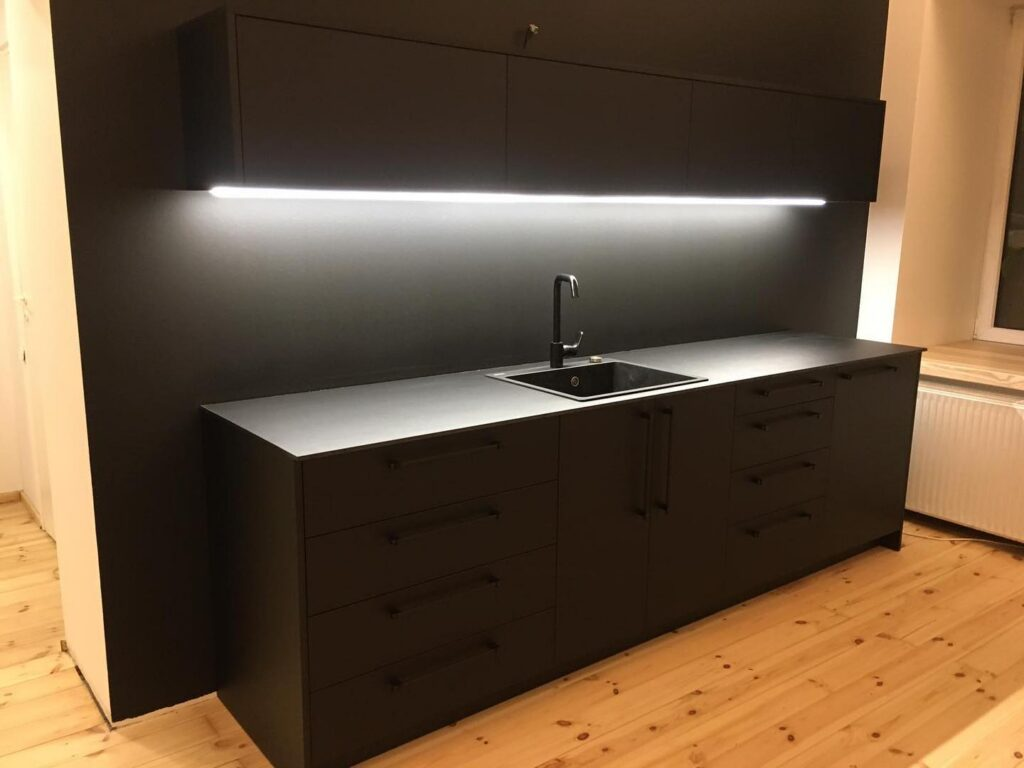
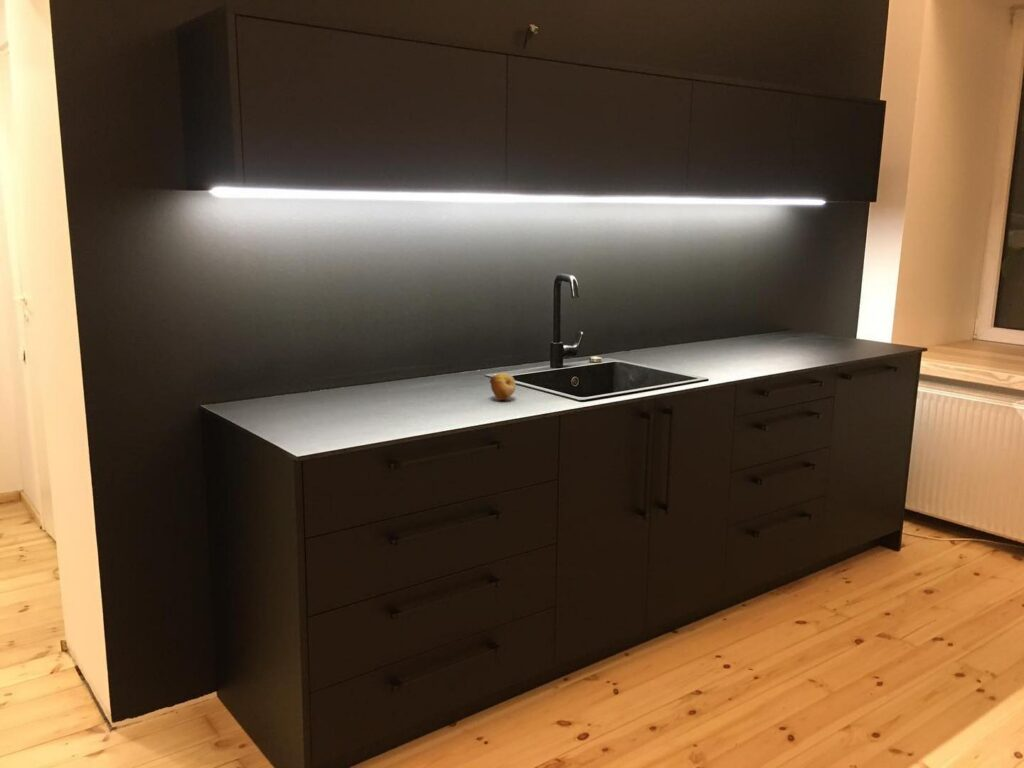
+ fruit (502, 386)
